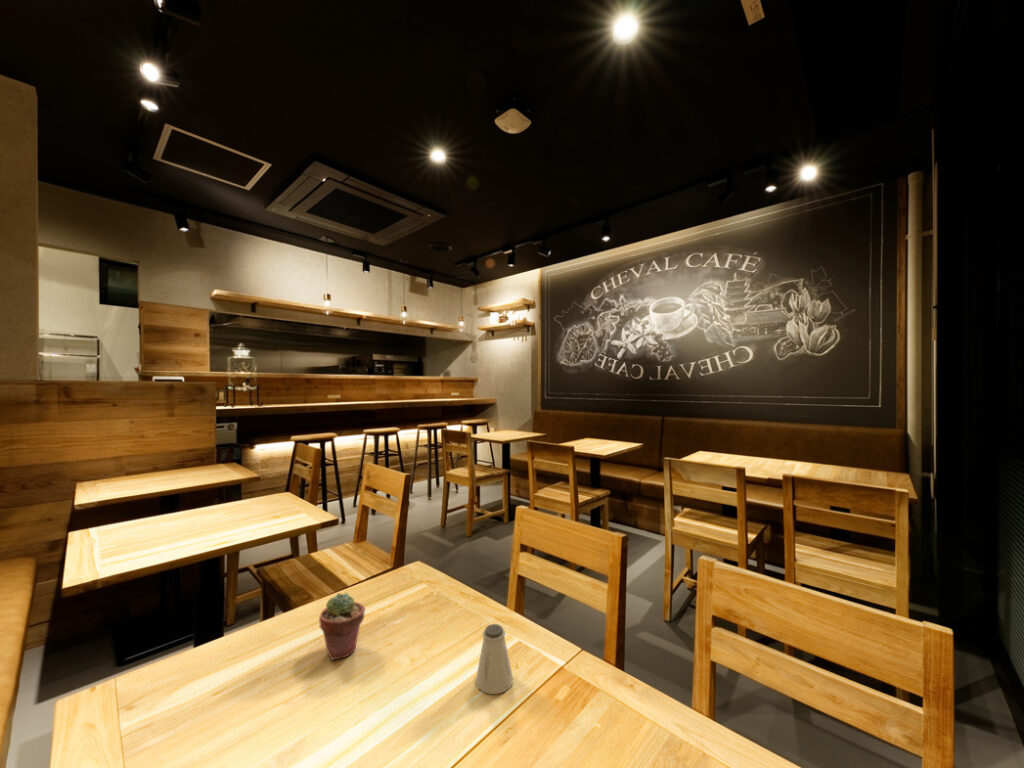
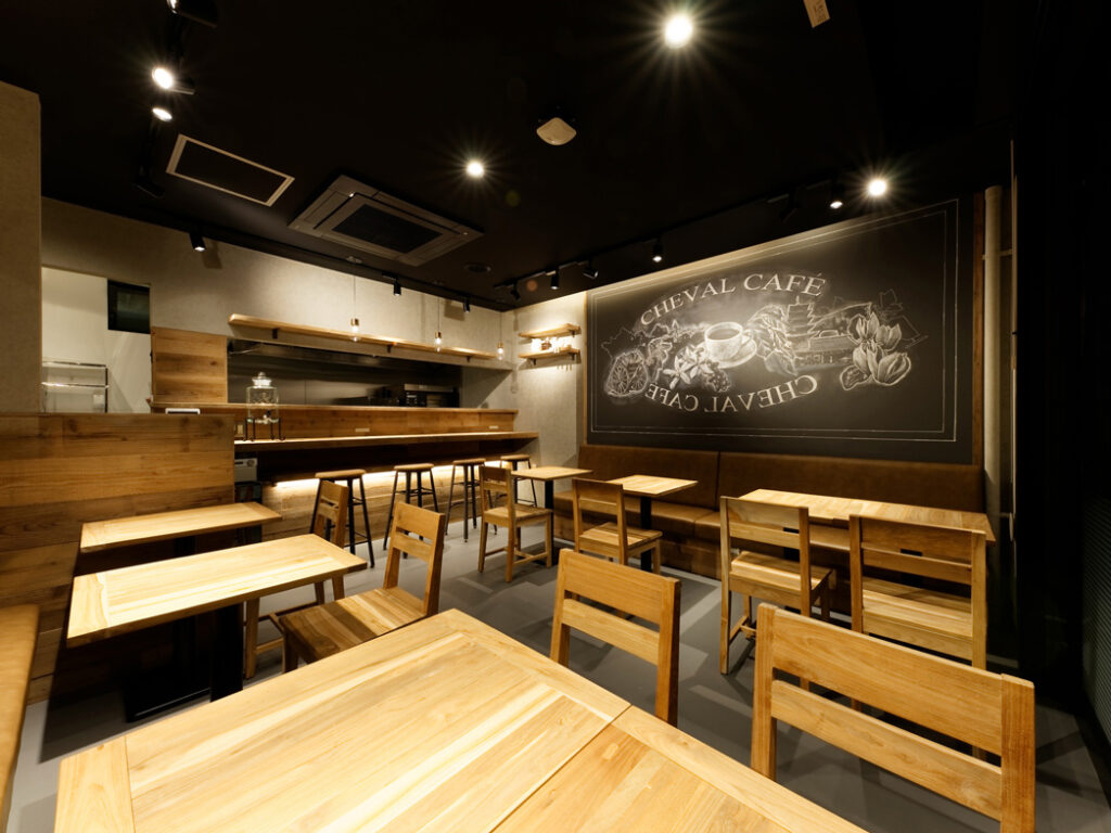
- saltshaker (494, 654)
- potted succulent (342, 622)
